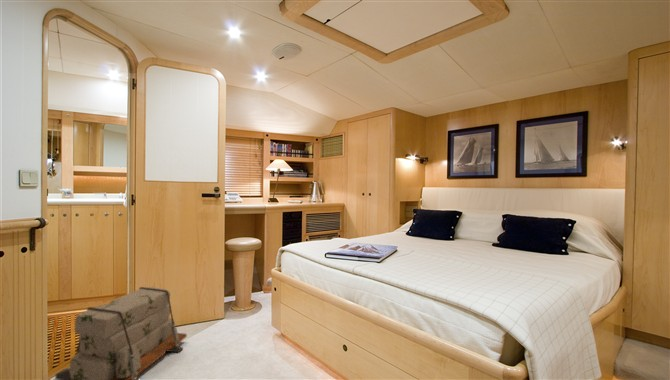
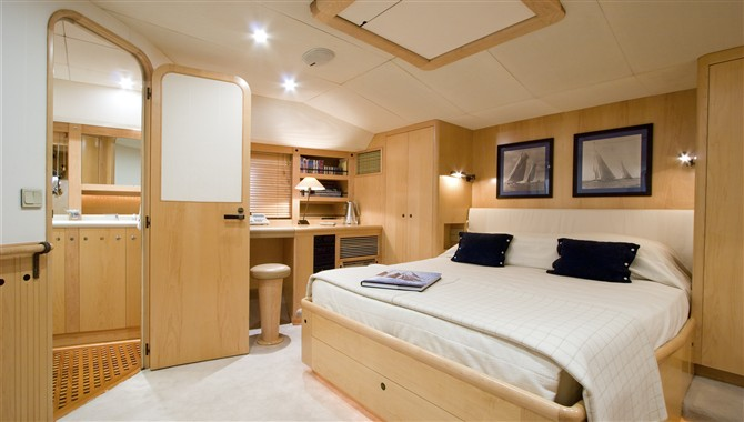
- stone blocks on pallet (126, 329)
